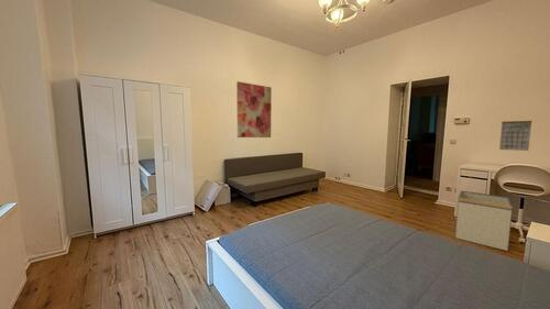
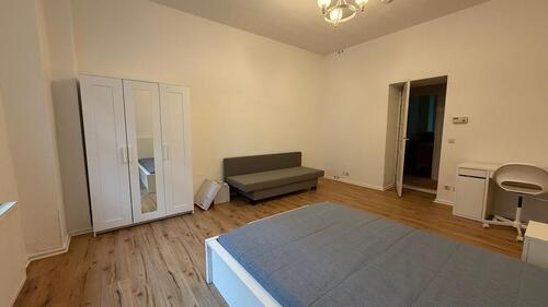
- storage bin (482, 217)
- calendar (515, 132)
- wall art (254, 111)
